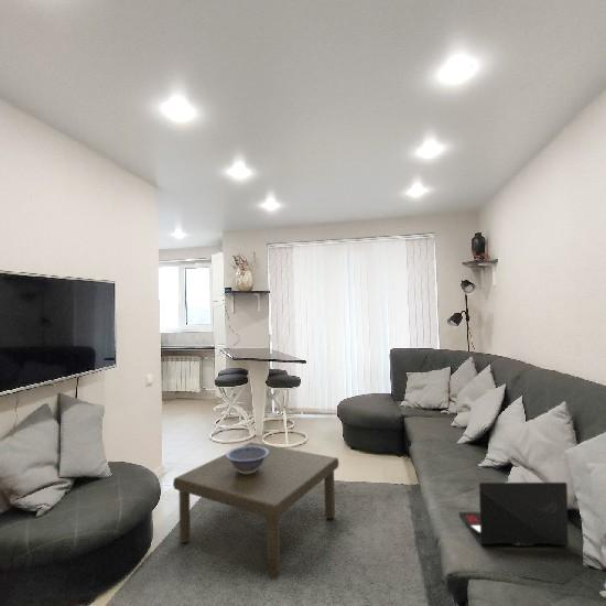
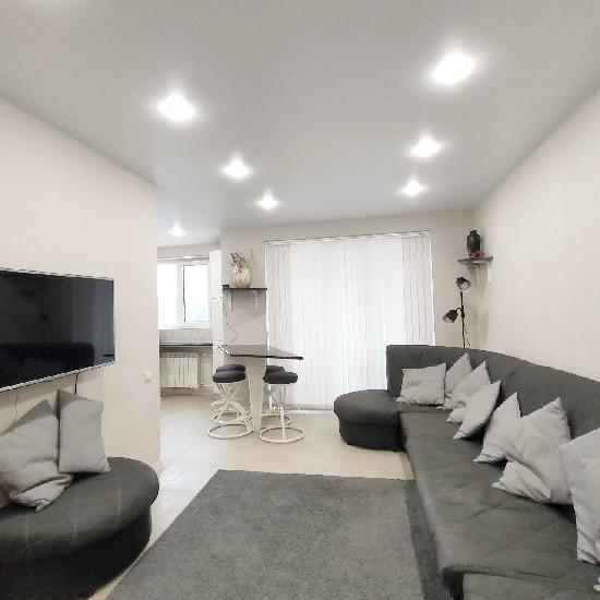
- laptop (508, 500)
- coffee table (260, 497)
- decorative bowl (247, 461)
